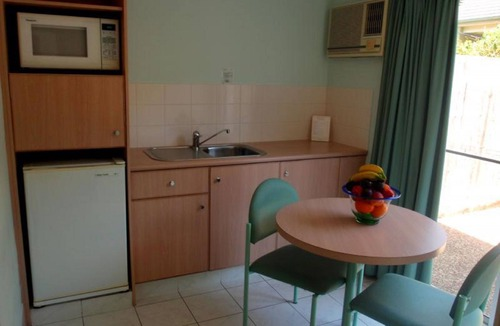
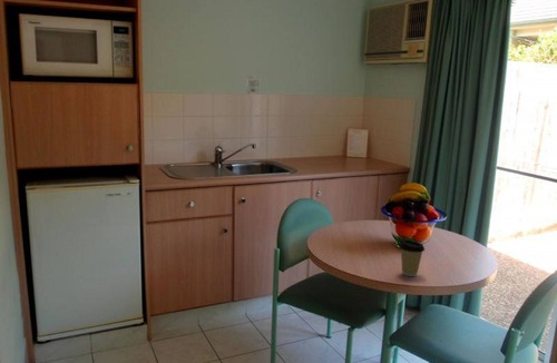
+ coffee cup (410, 258)
